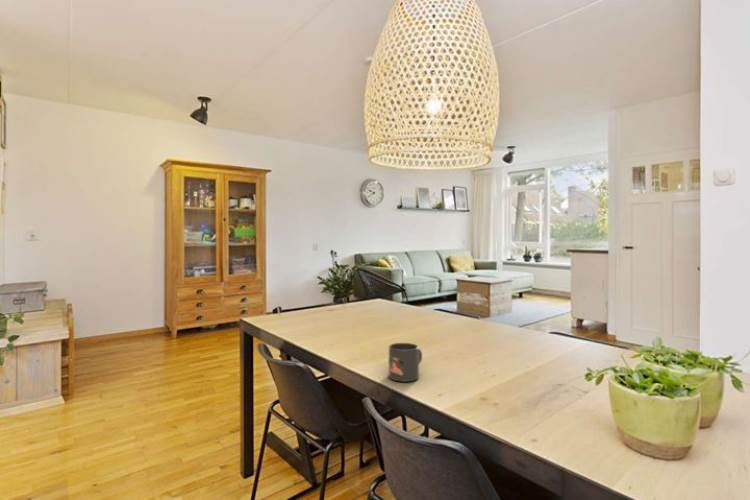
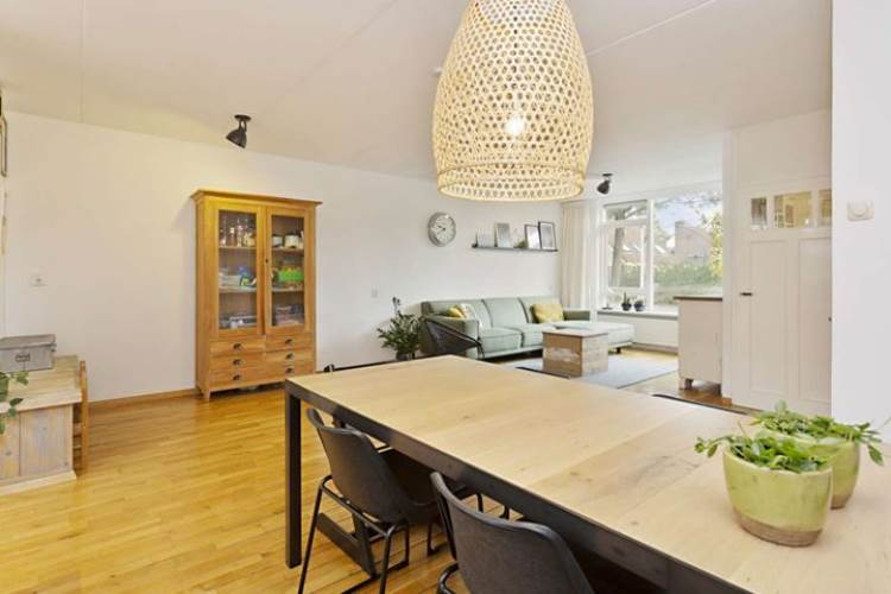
- mug (407, 360)
